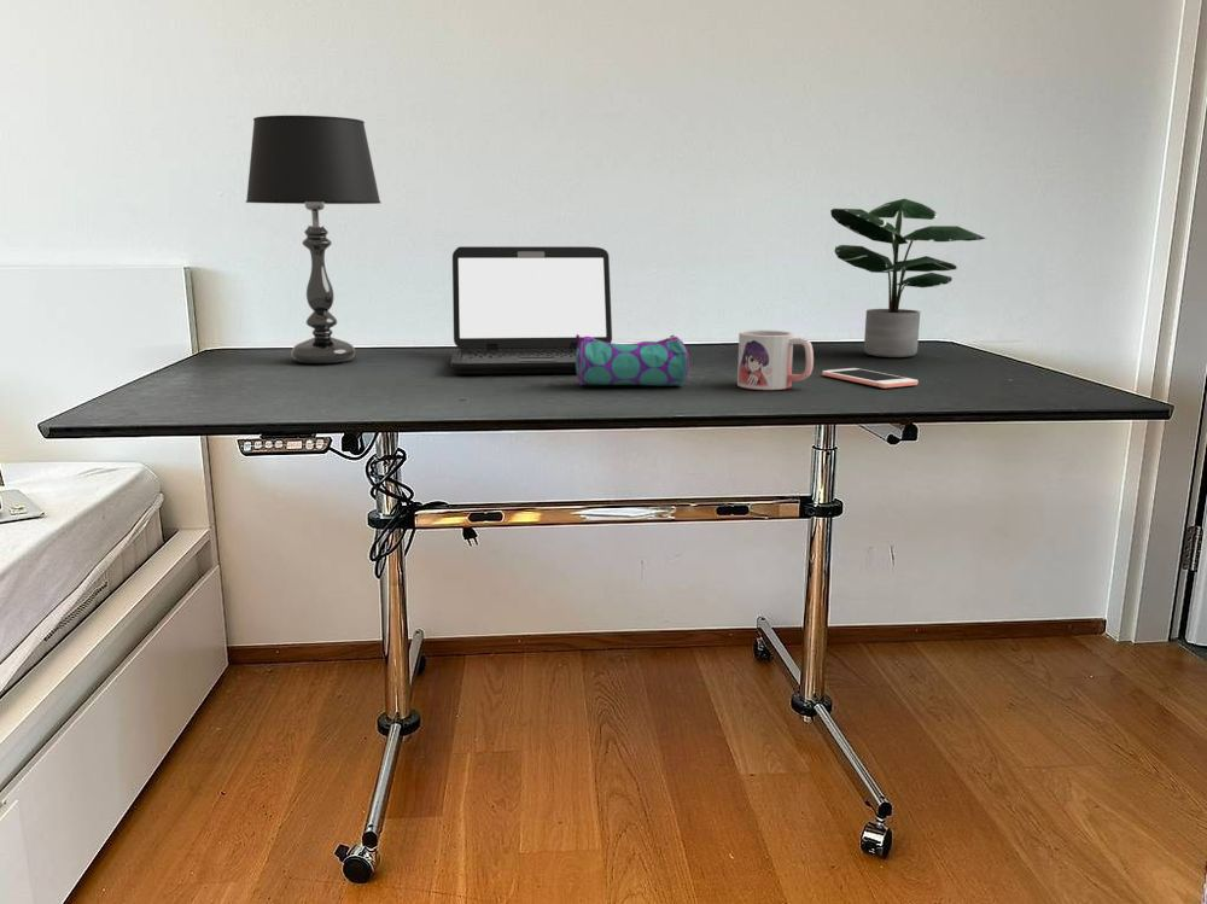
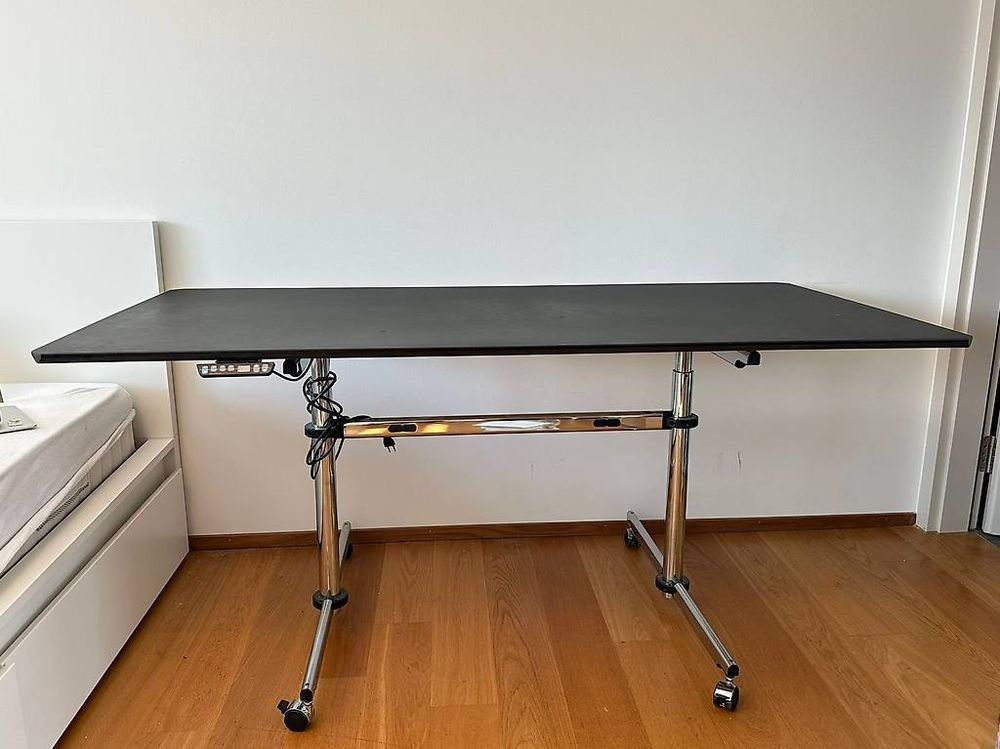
- table lamp (316, 243)
- laptop (533, 307)
- mug (775, 360)
- cell phone (868, 377)
- potted plant (903, 278)
- pencil case (630, 360)
